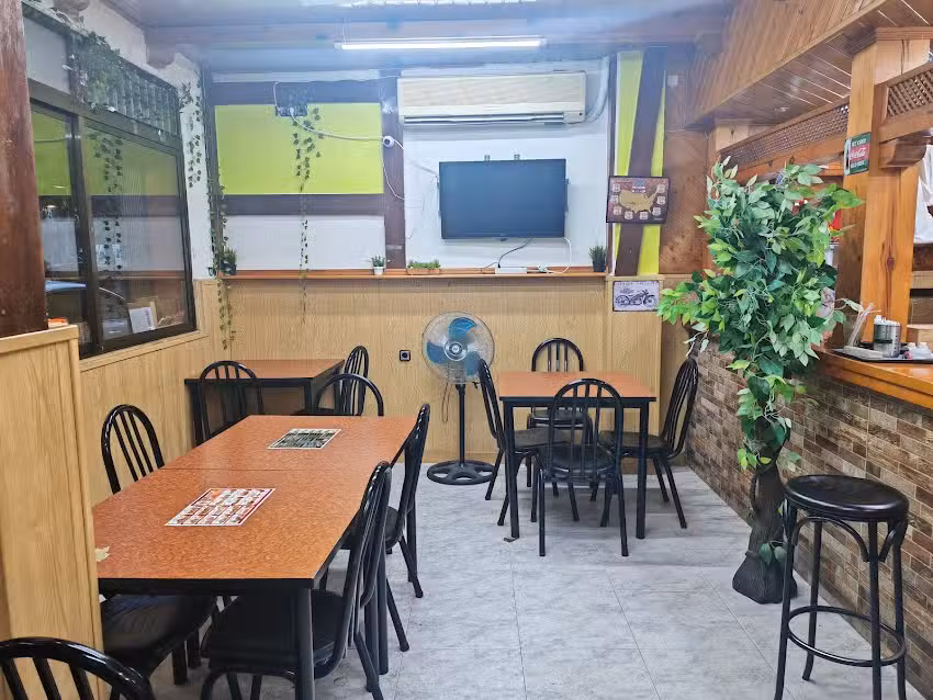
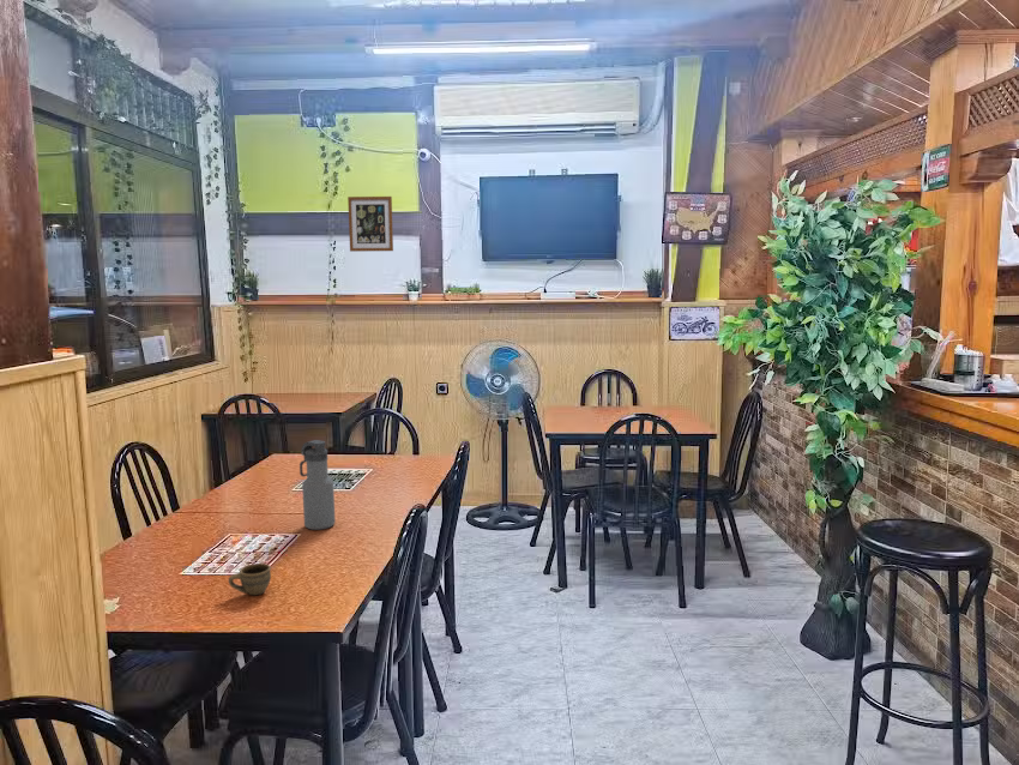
+ cup (249, 580)
+ wall art (370, 223)
+ water bottle (316, 483)
